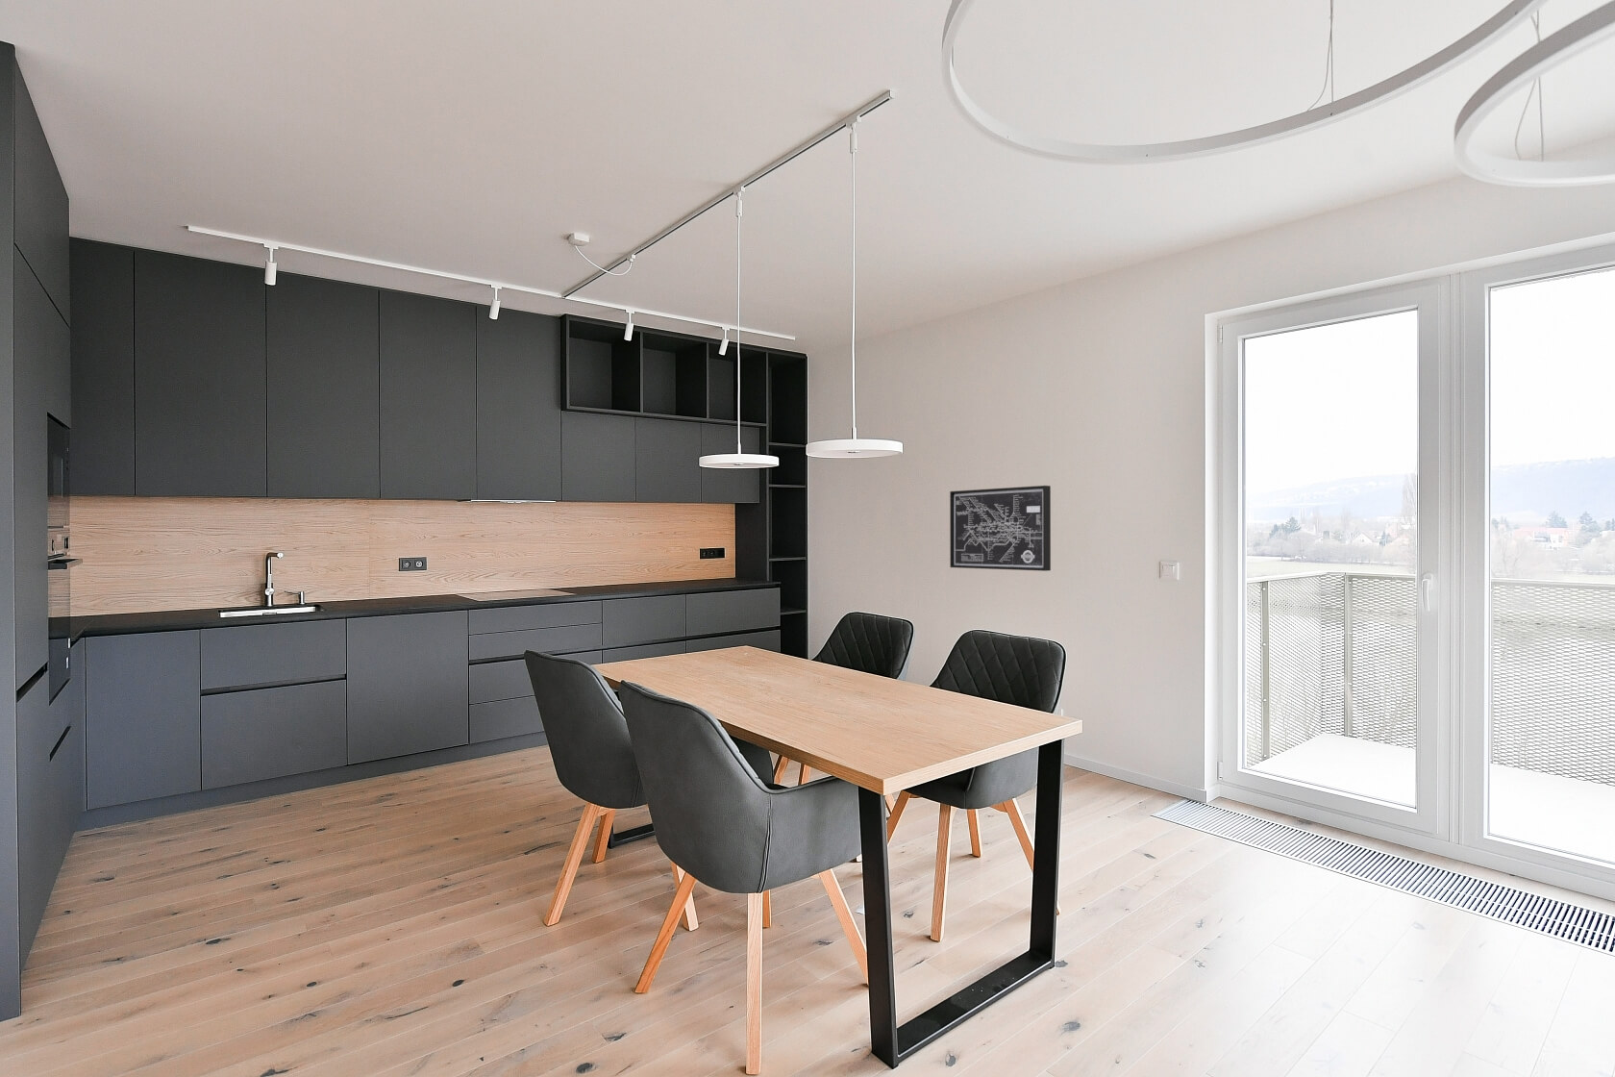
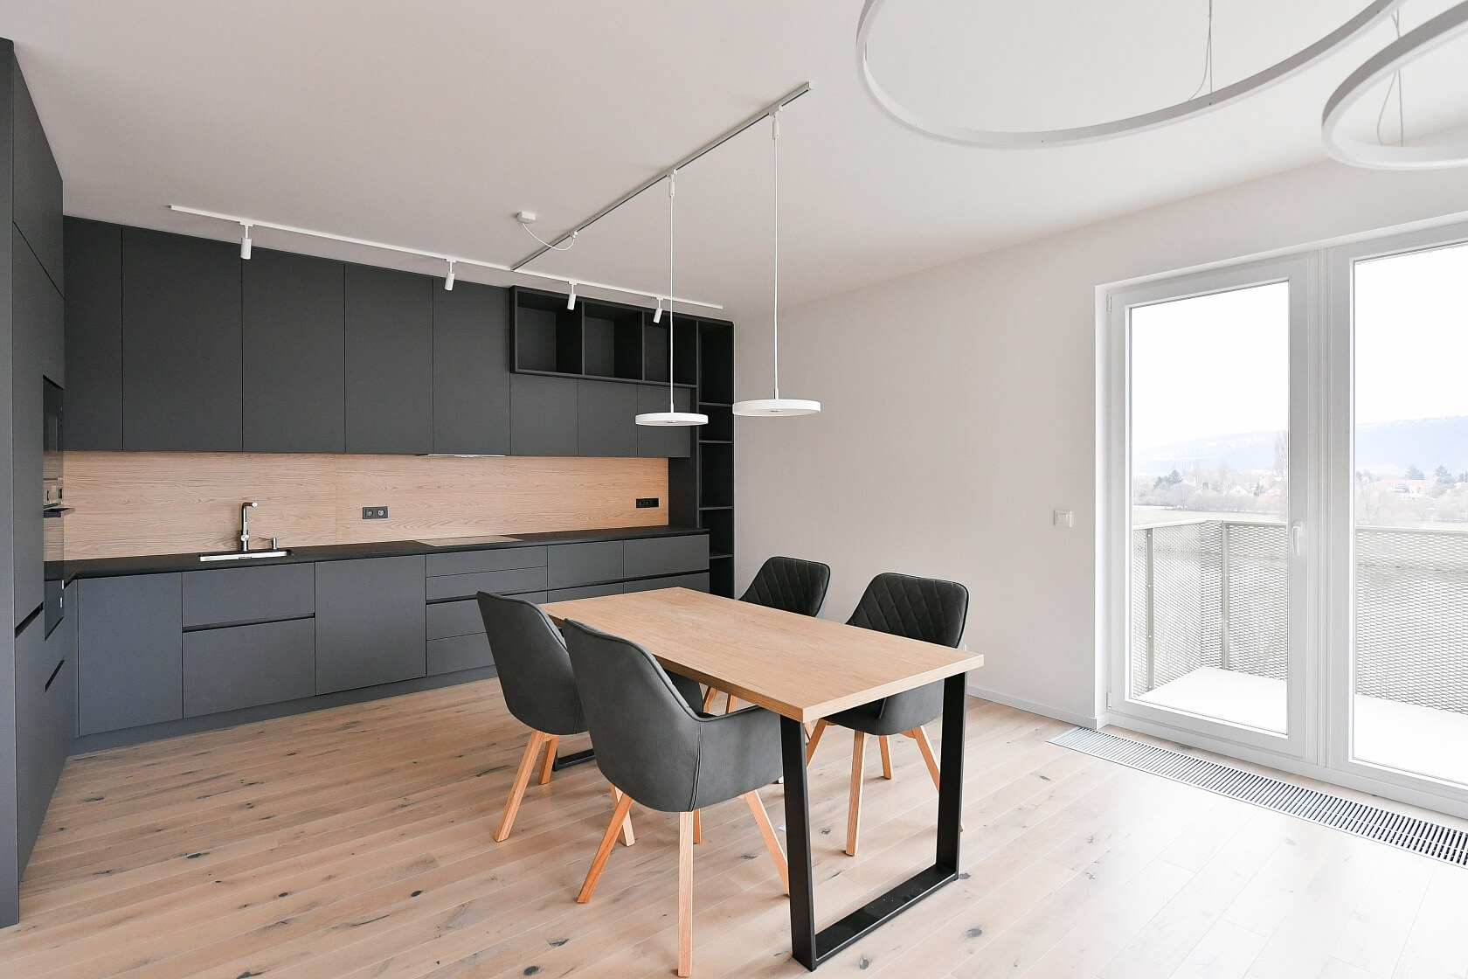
- wall art (997, 528)
